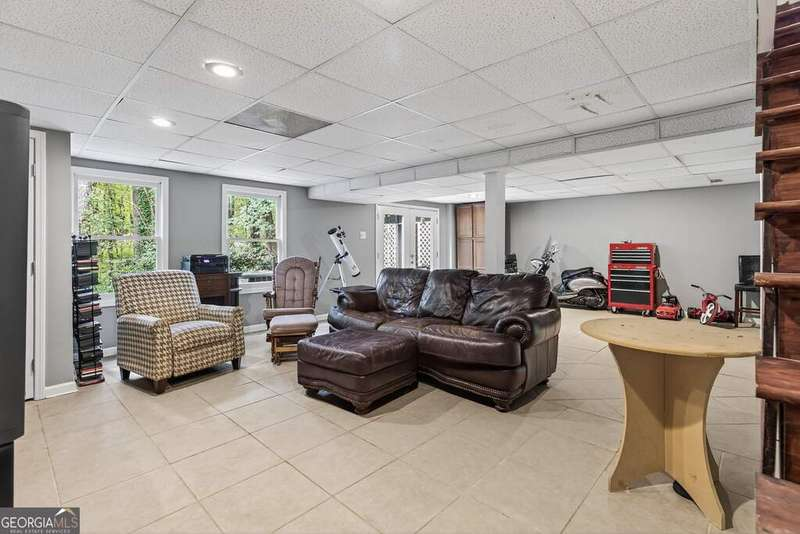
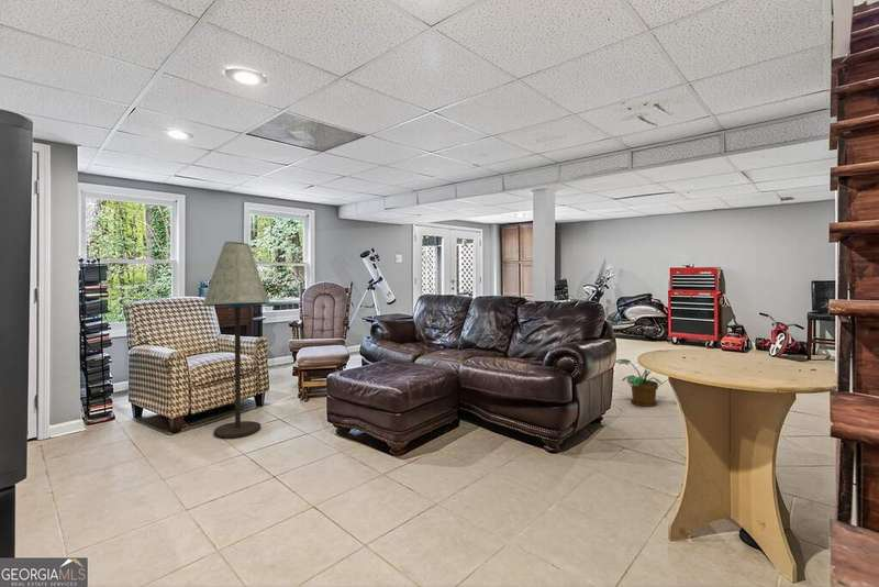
+ potted plant (647, 381)
+ floor lamp (237, 335)
